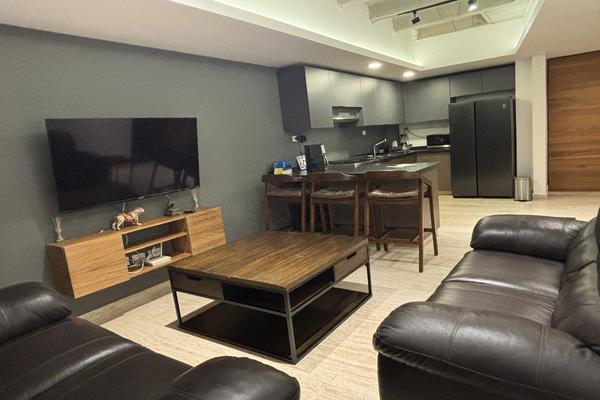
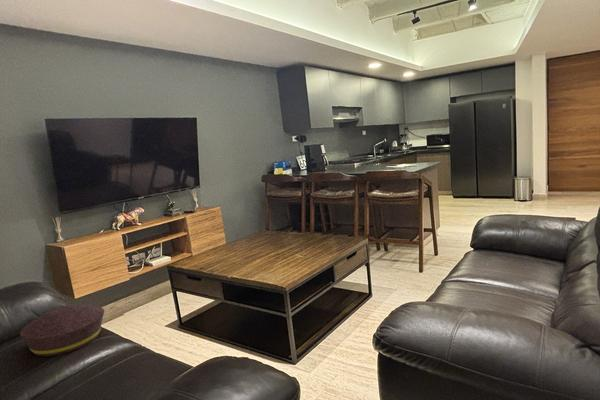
+ cushion (64, 324)
